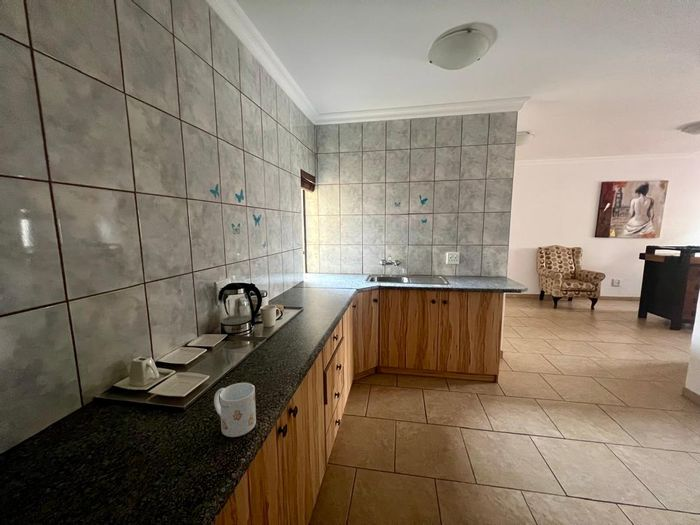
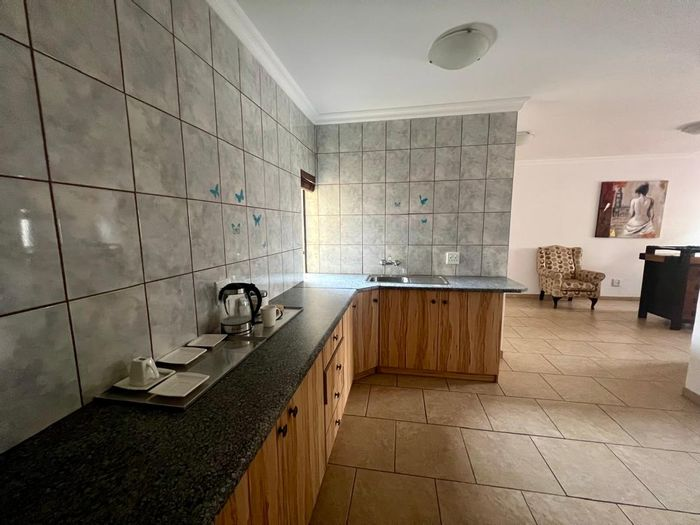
- mug (232, 406)
